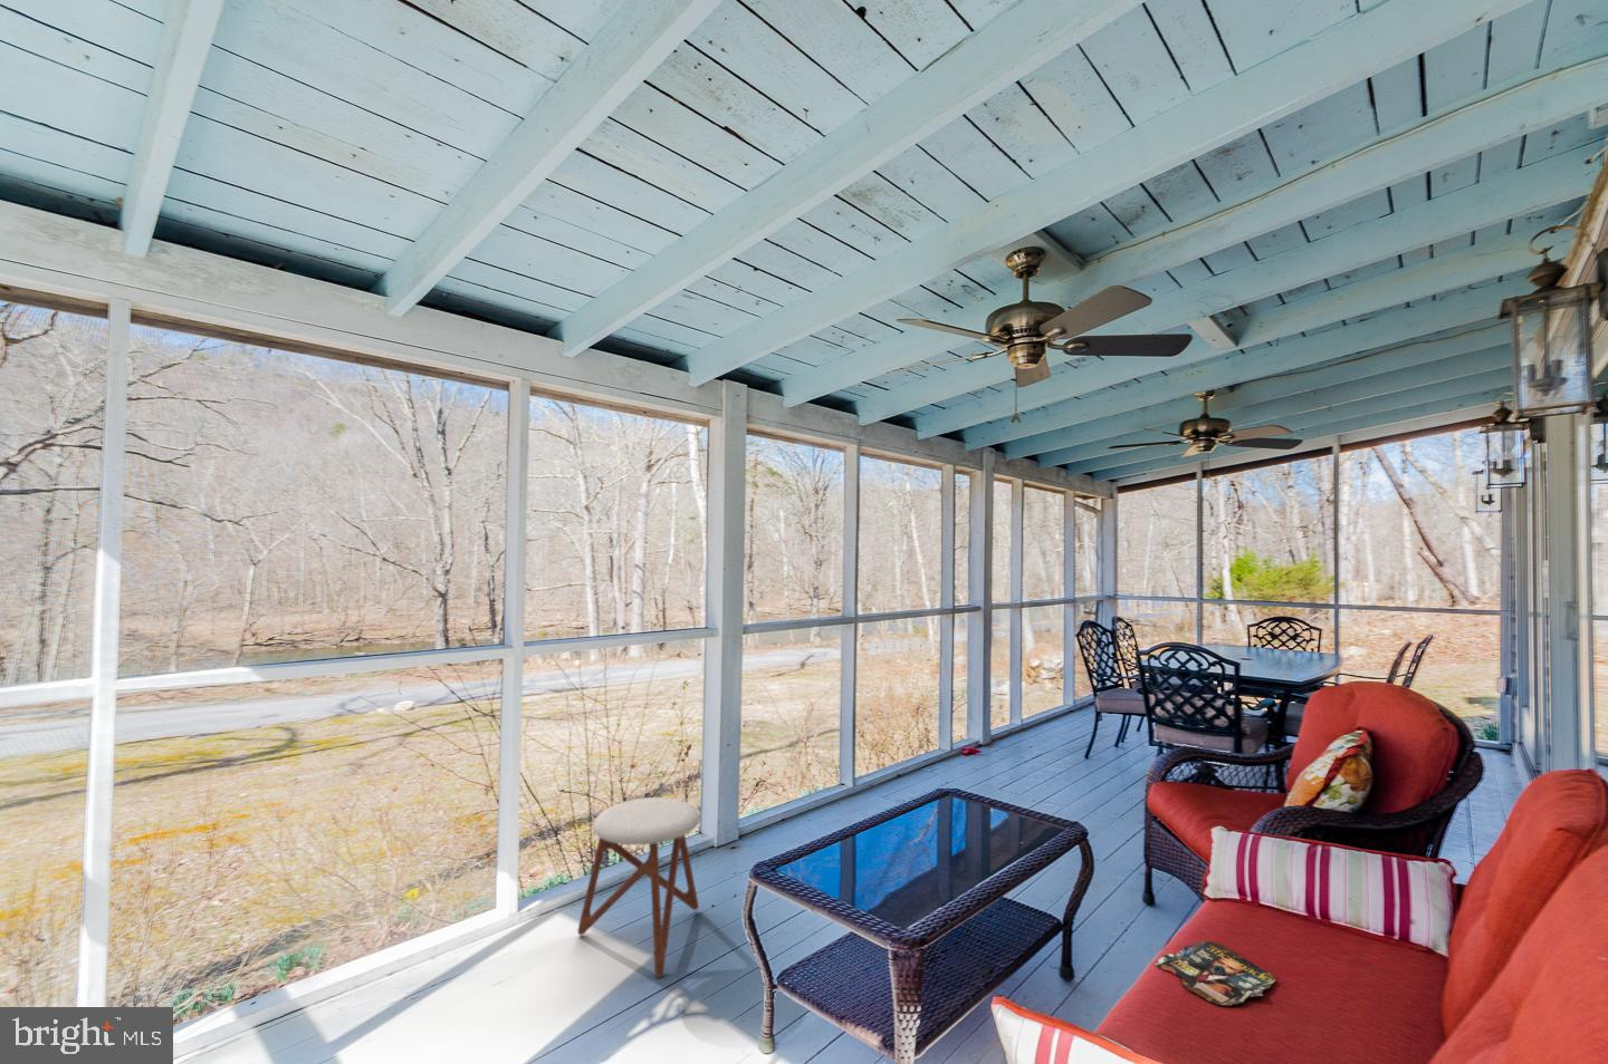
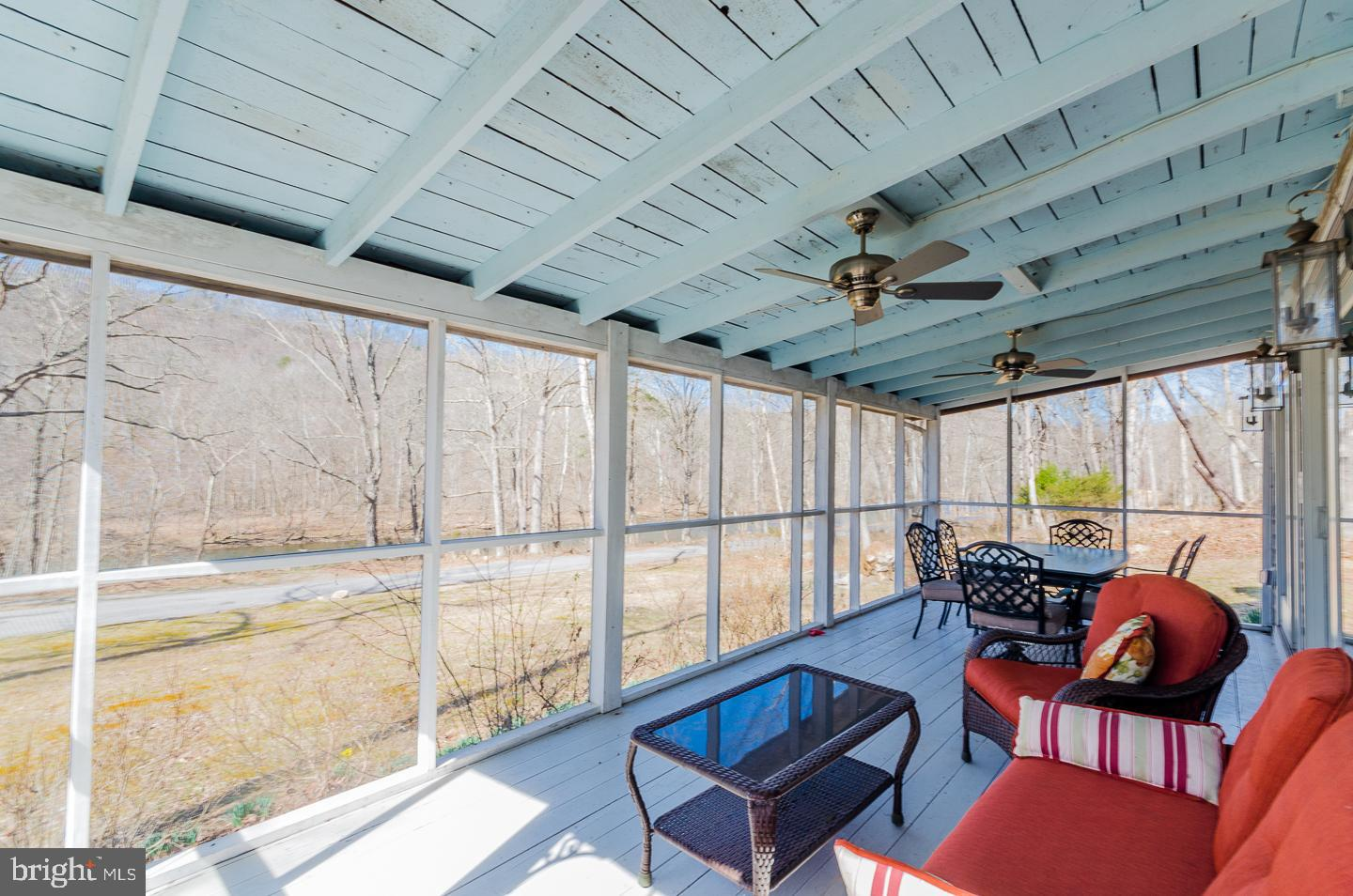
- stool (637, 874)
- magazine (1213, 968)
